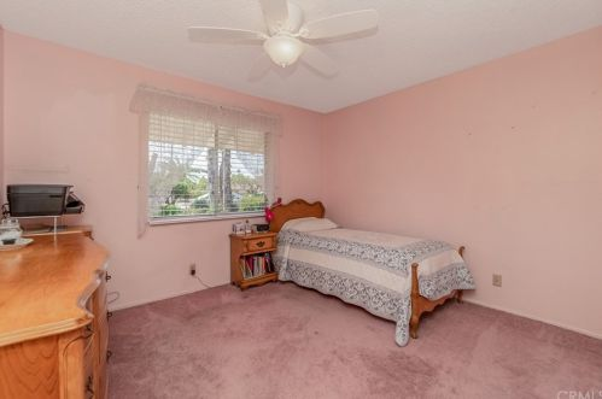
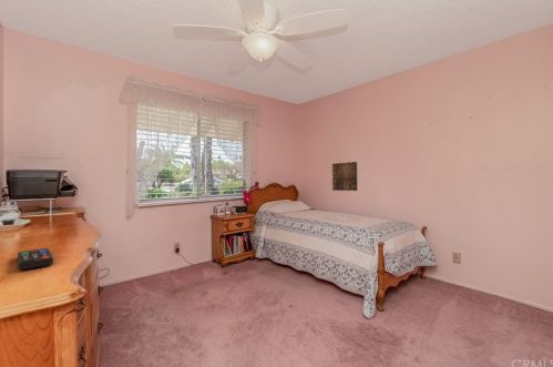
+ remote control (34, 257)
+ wall art (344, 176)
